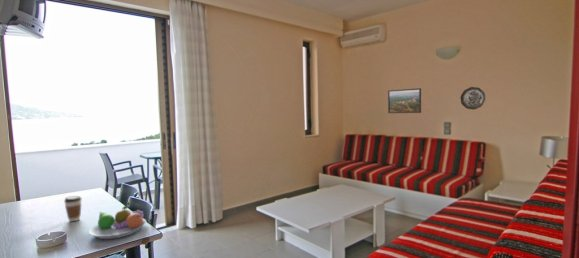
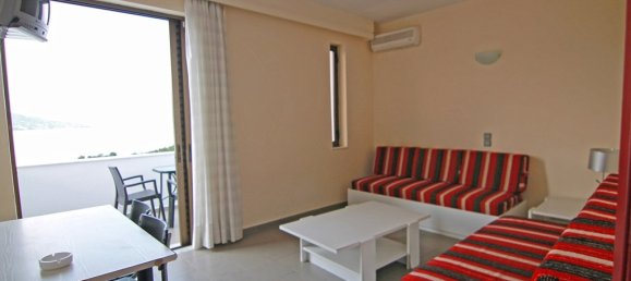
- decorative plate (472, 98)
- coffee cup (73, 208)
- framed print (403, 101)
- fruit bowl (117, 220)
